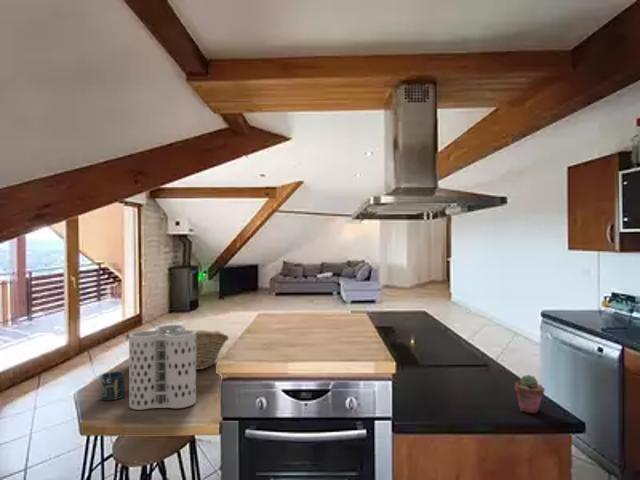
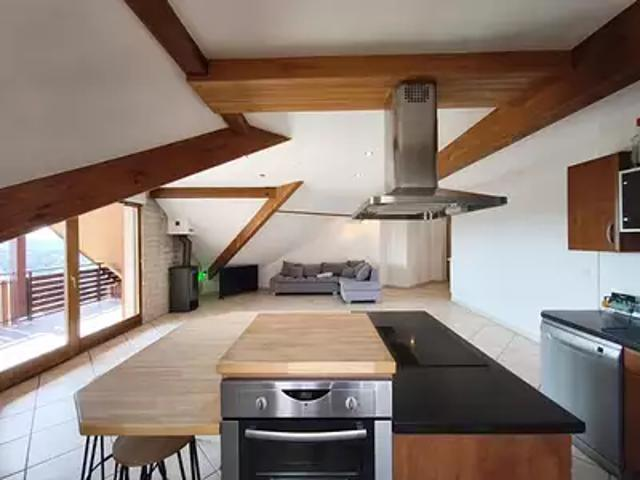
- fruit basket (167, 333)
- potted succulent (529, 392)
- cup (114, 384)
- utensil holder (169, 365)
